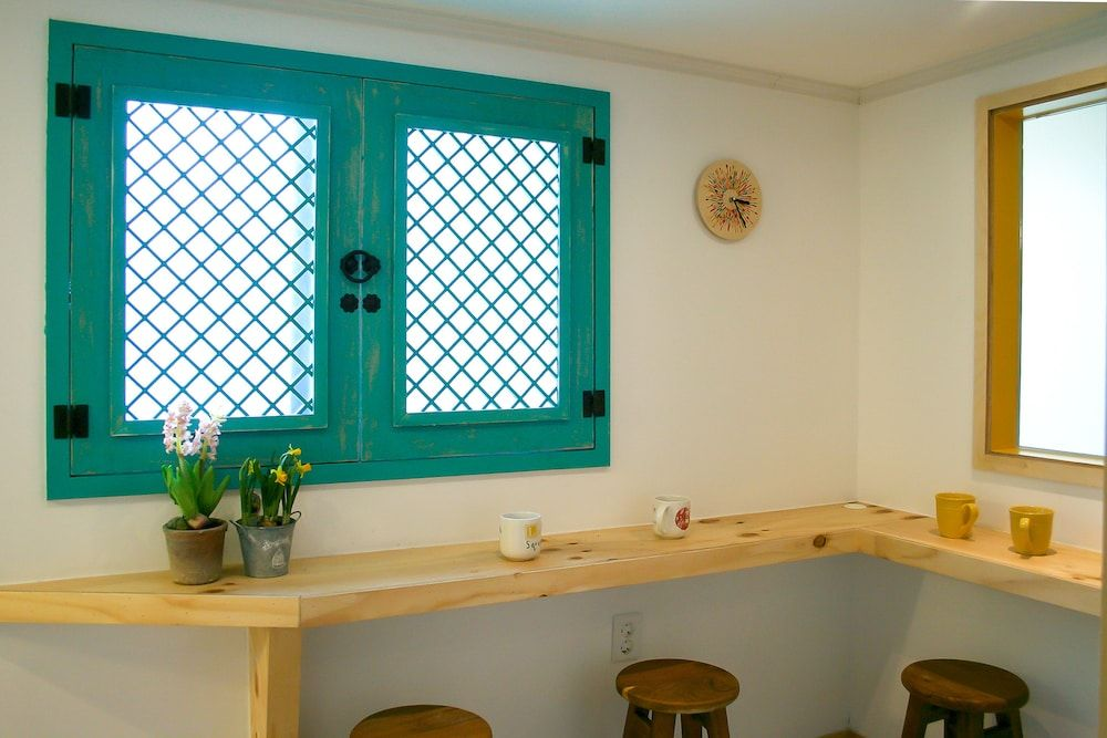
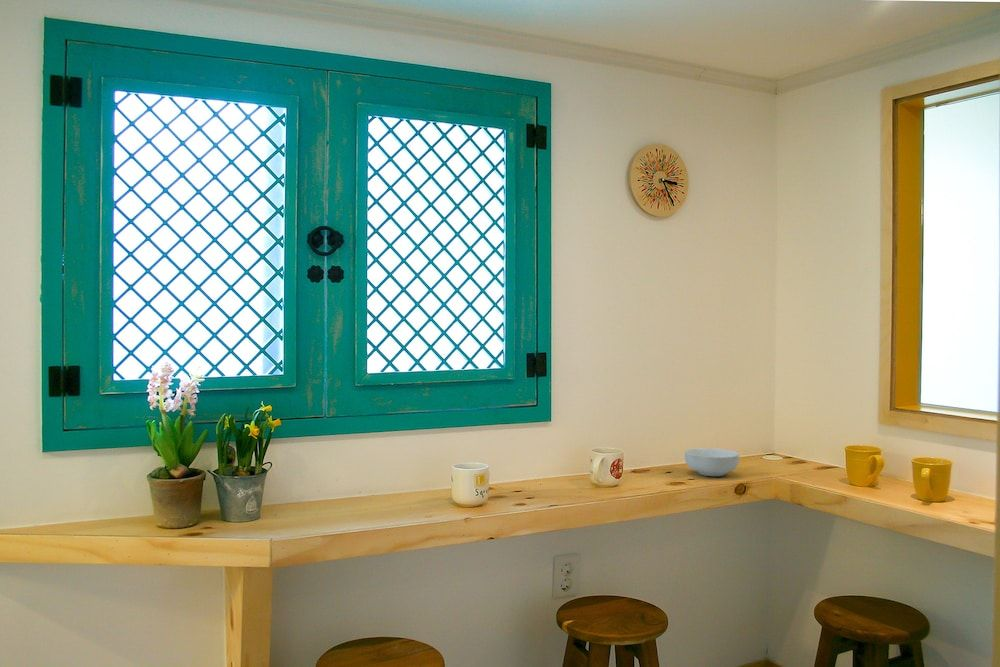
+ cereal bowl (711, 463)
